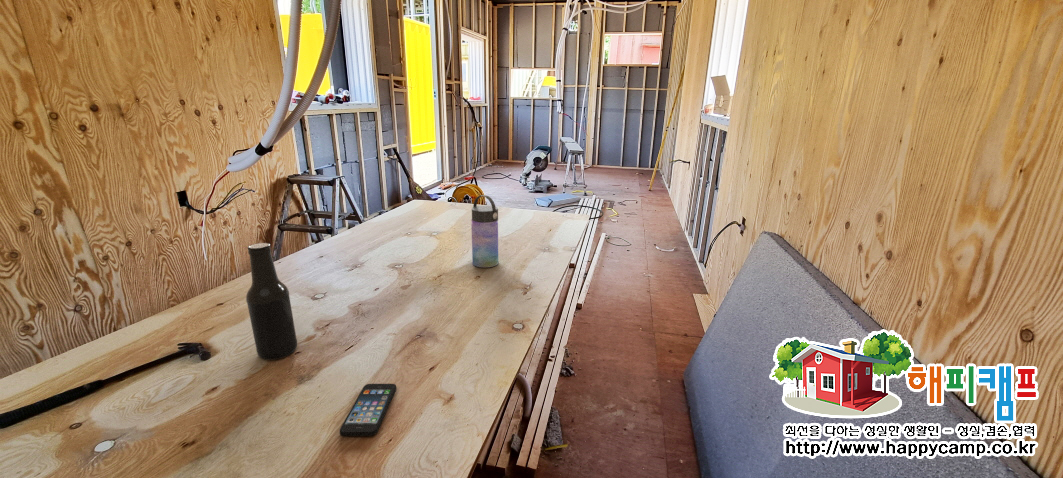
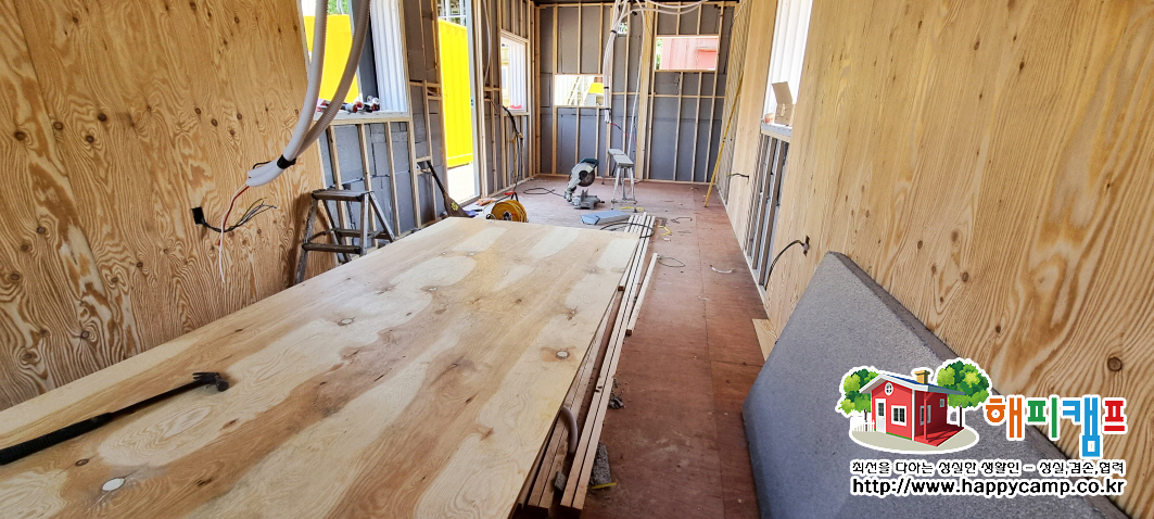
- beer bottle (268, 300)
- water bottle (484, 229)
- smartphone (370, 407)
